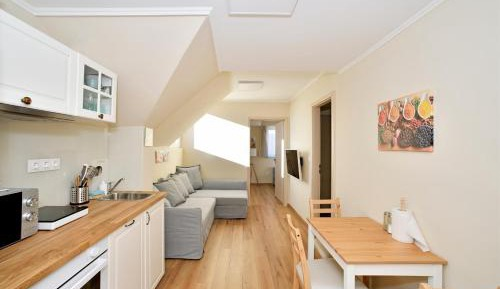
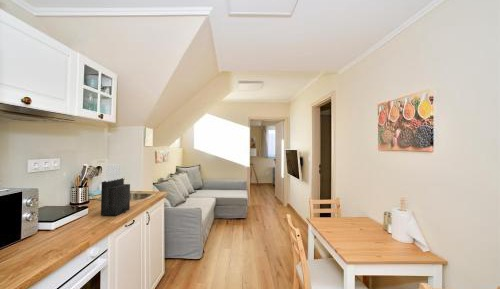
+ knife block (117, 188)
